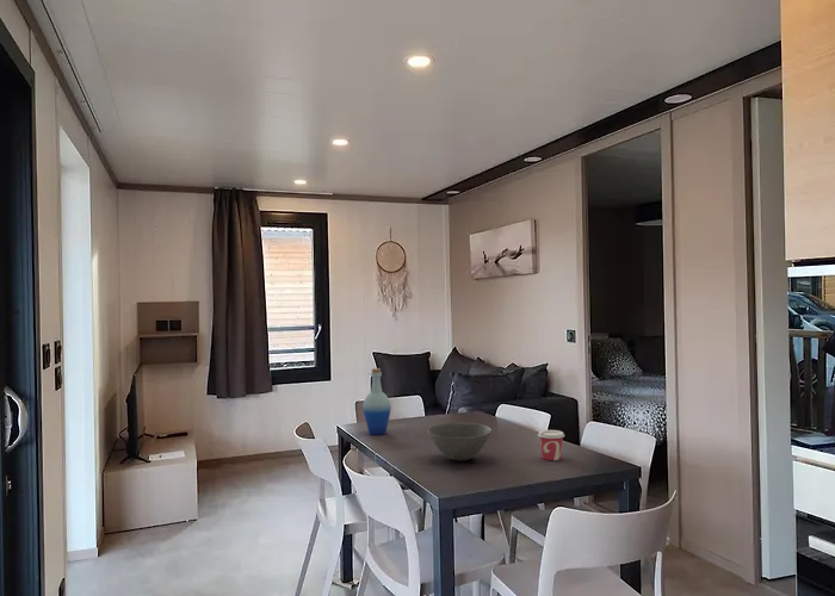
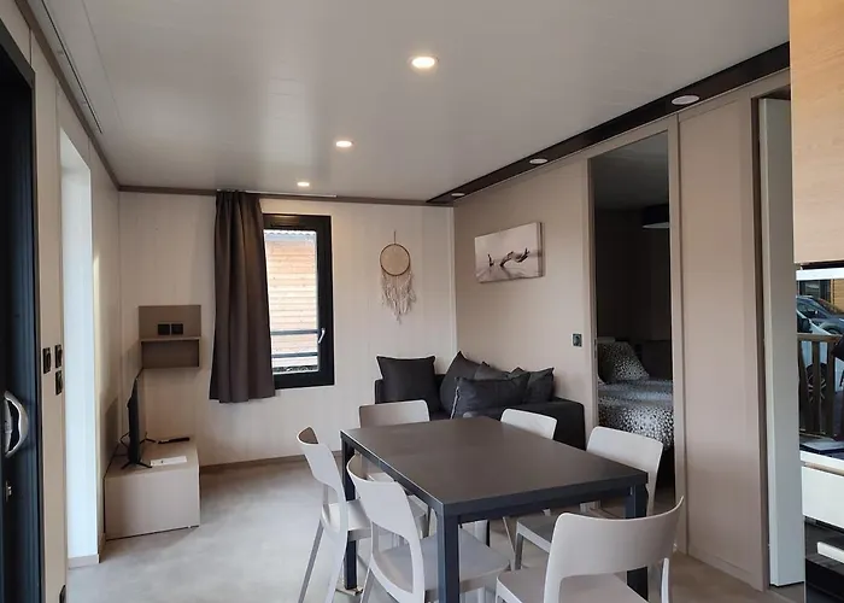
- cup (551, 445)
- bottle (376, 401)
- bowl (459, 443)
